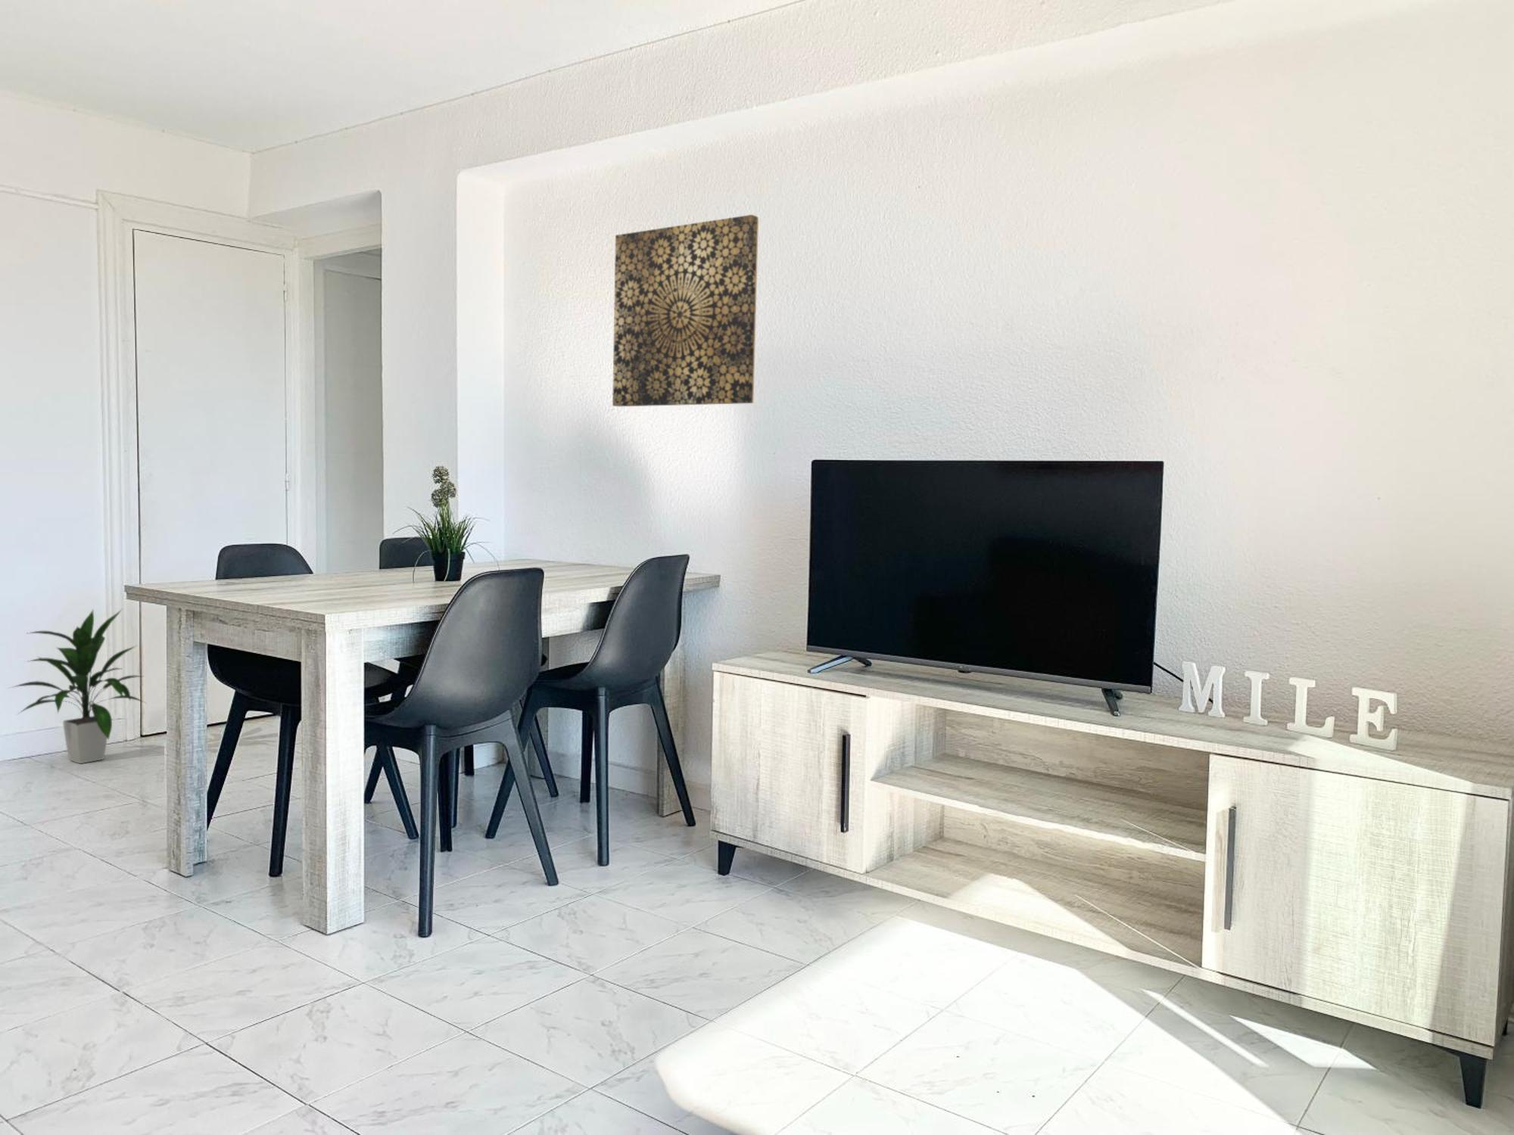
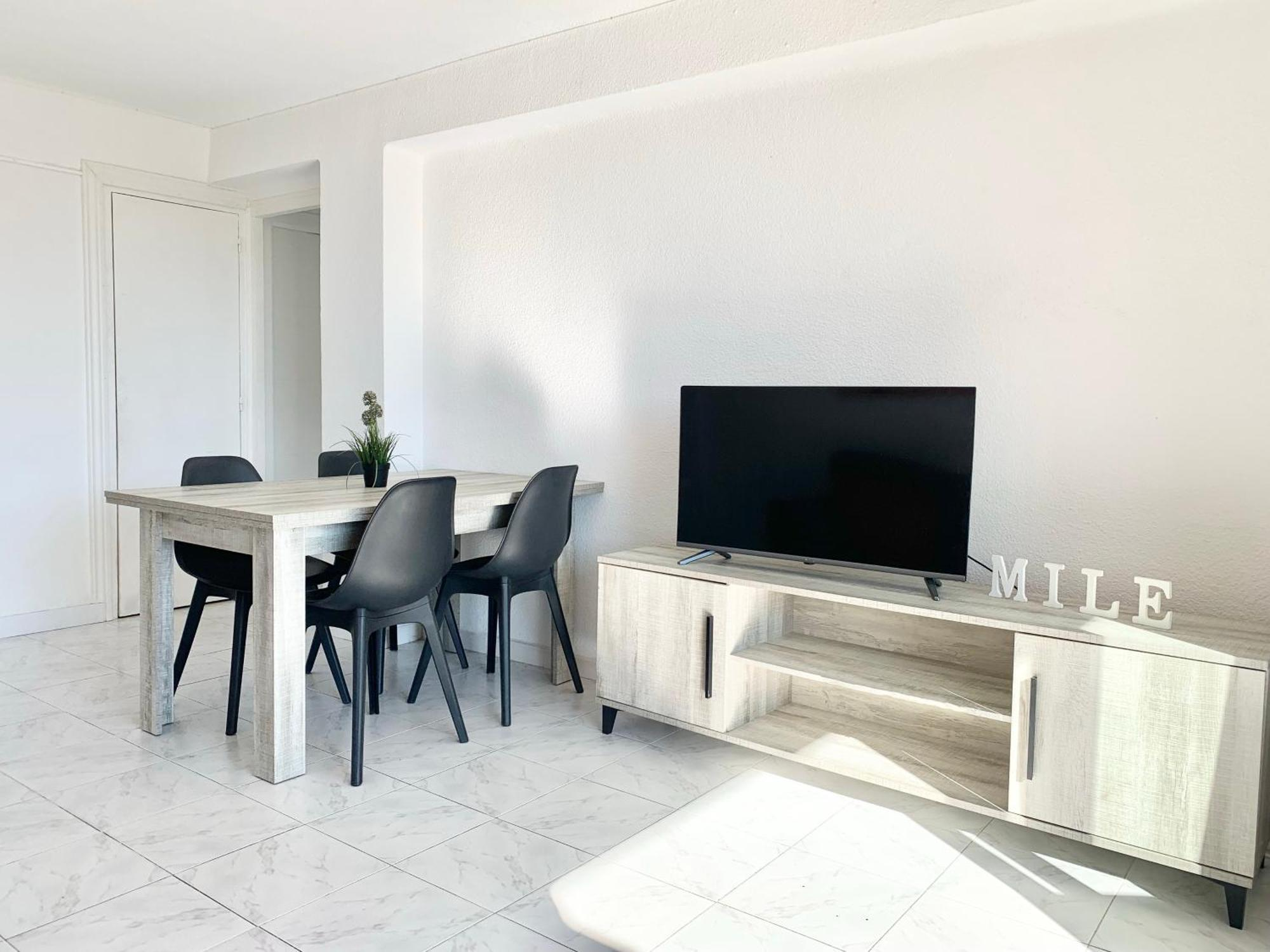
- indoor plant (83, 687)
- wall art (682, 316)
